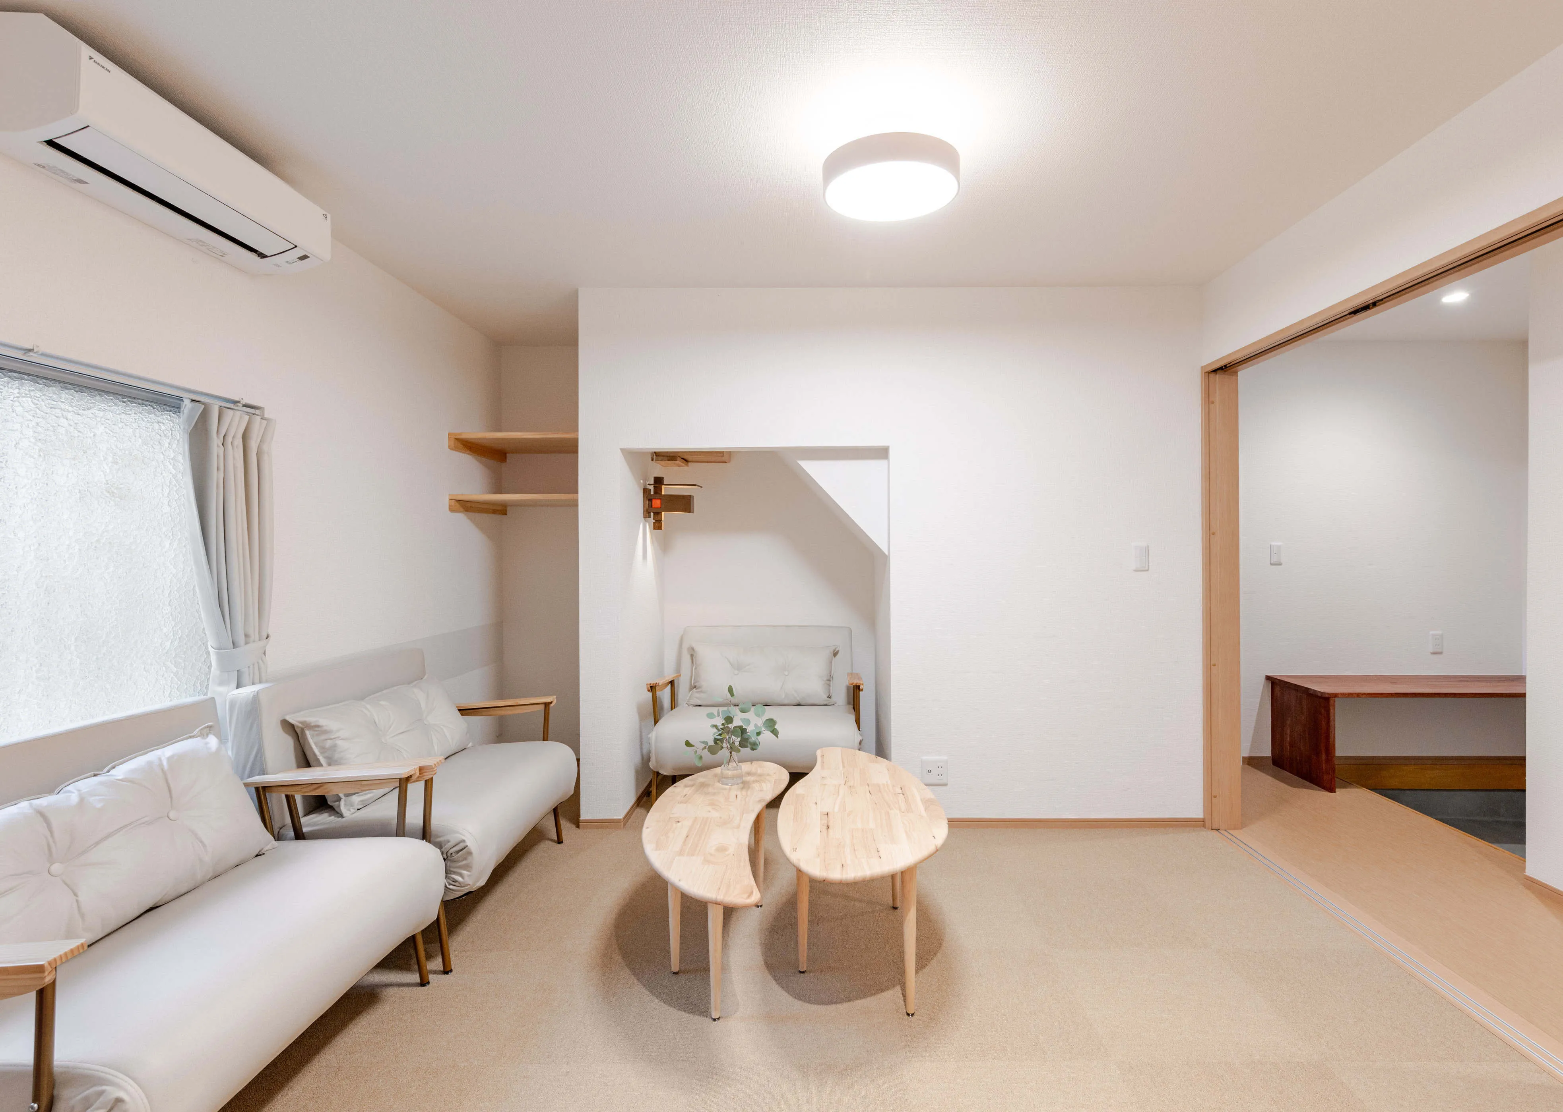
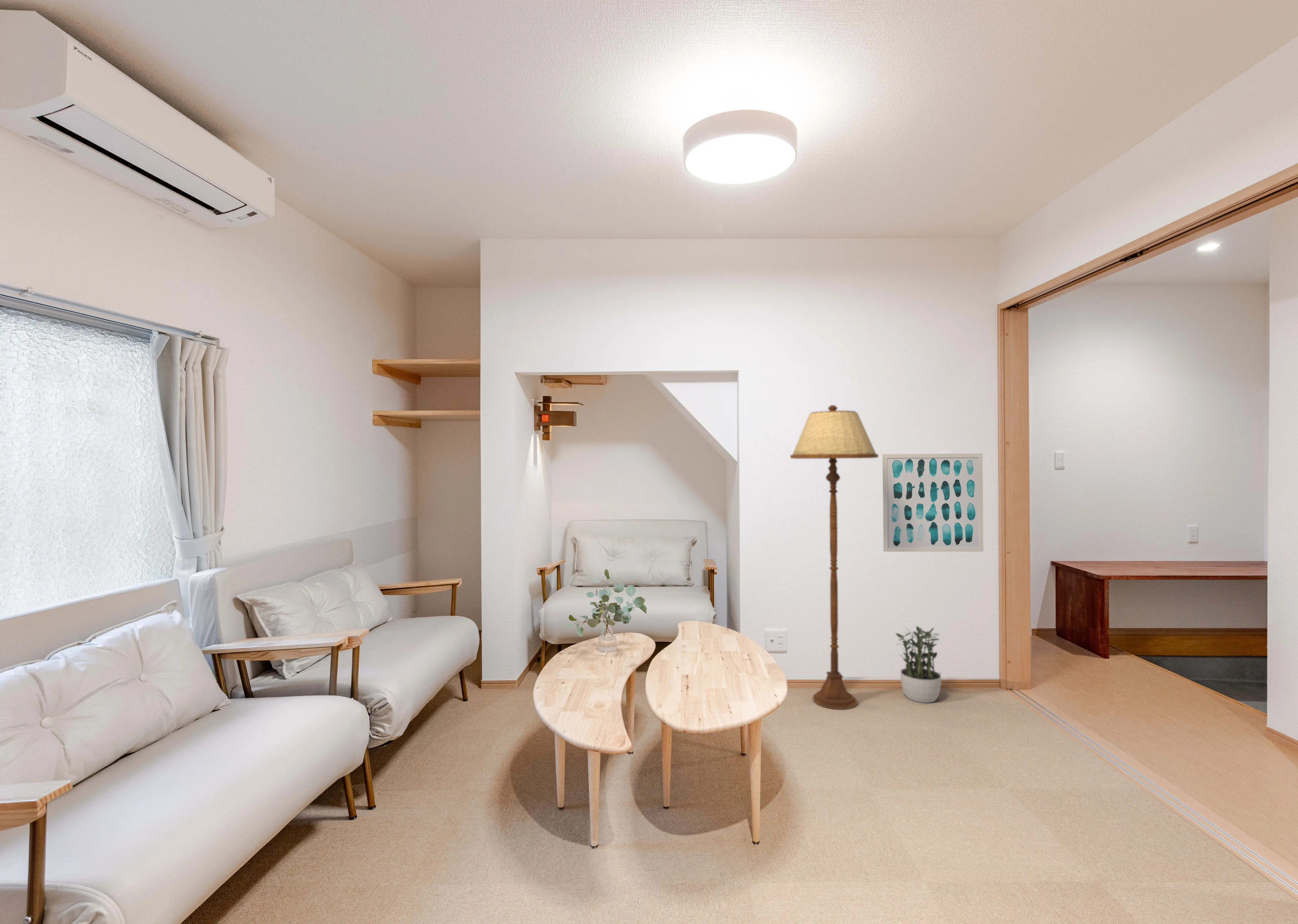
+ wall art (933, 503)
+ floor lamp (834, 553)
+ potted plant (917, 660)
